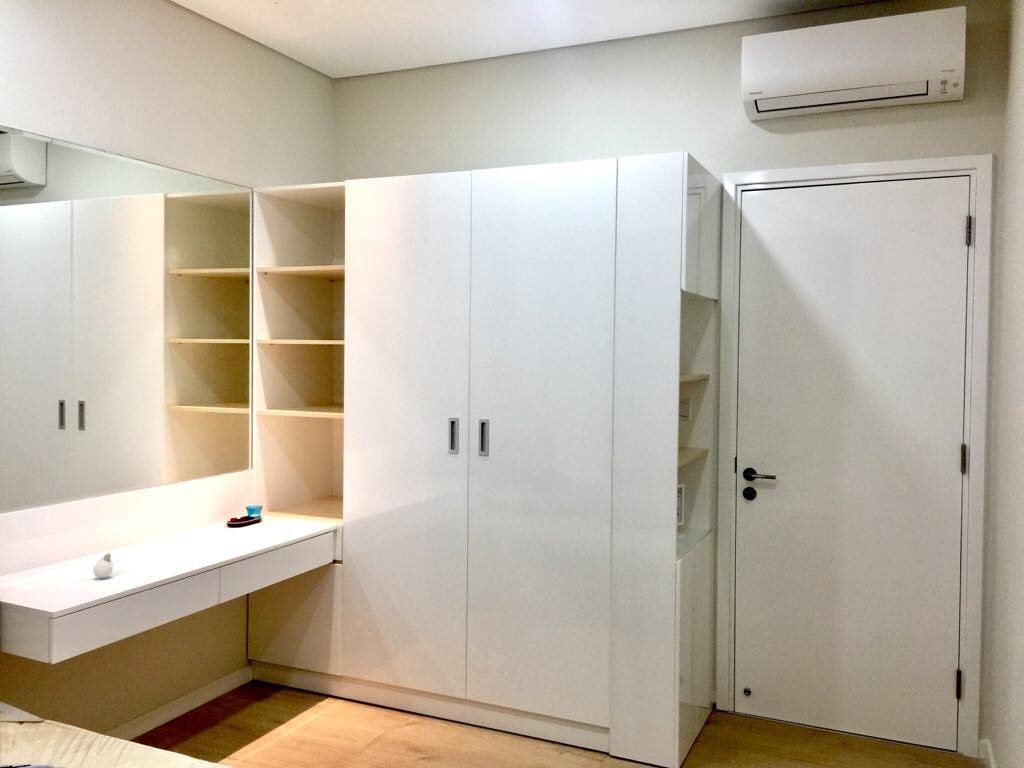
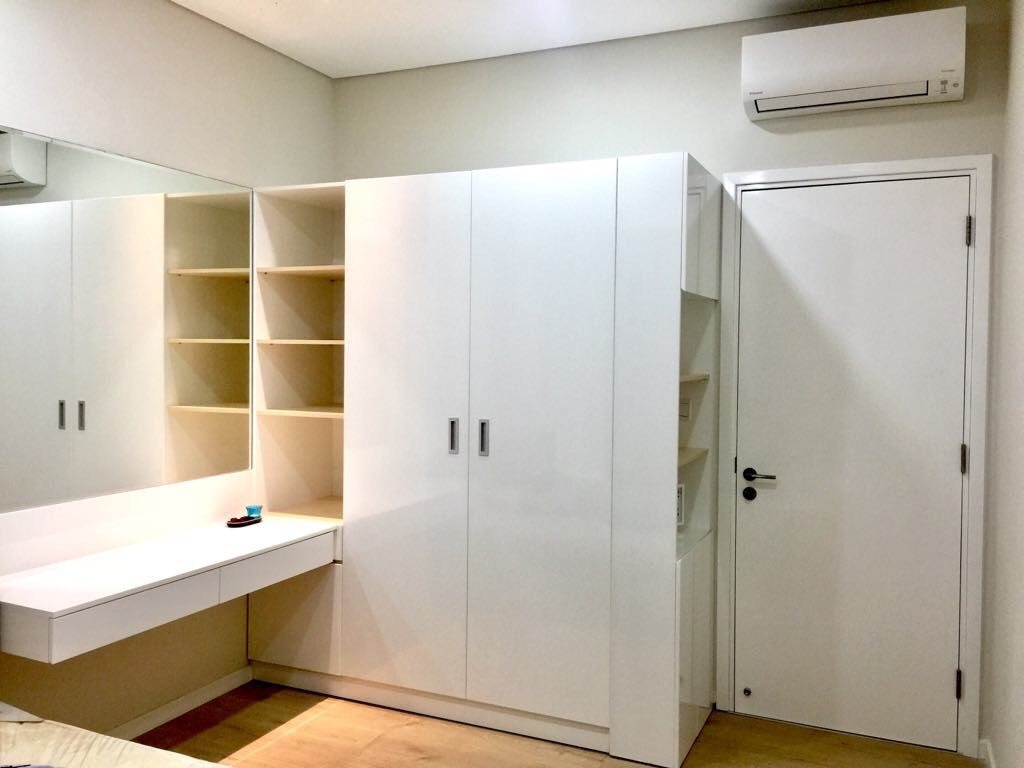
- perfume bottle (103, 565)
